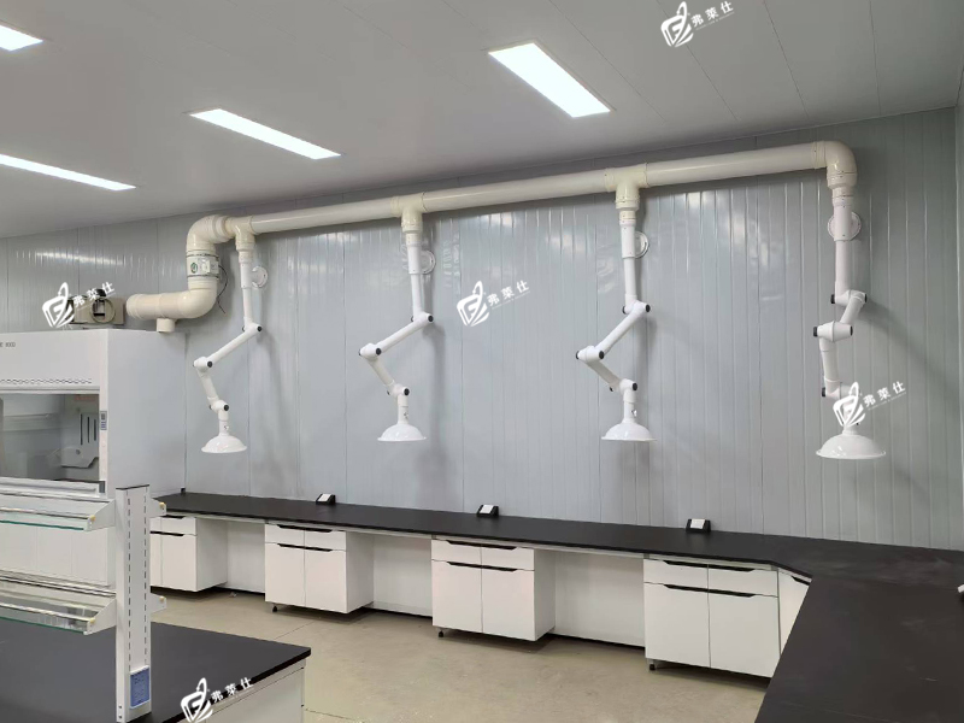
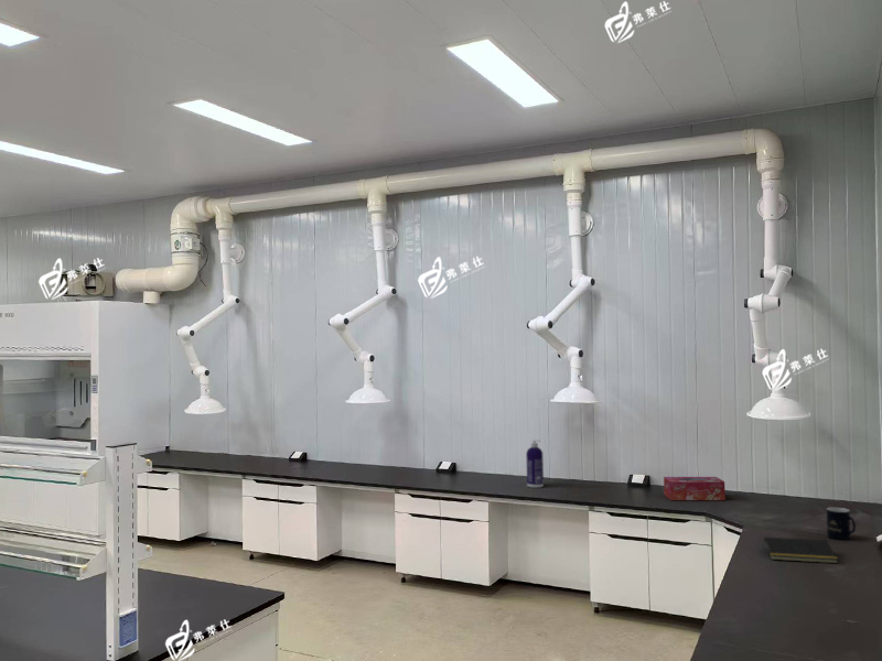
+ mug (842, 523)
+ spray bottle (535, 463)
+ notepad (799, 550)
+ tissue box (693, 488)
